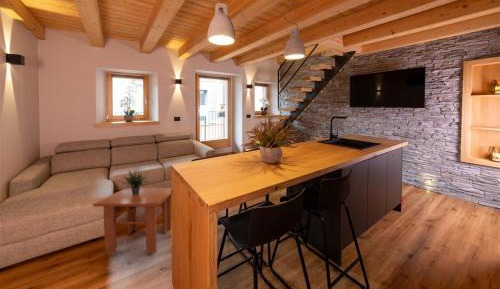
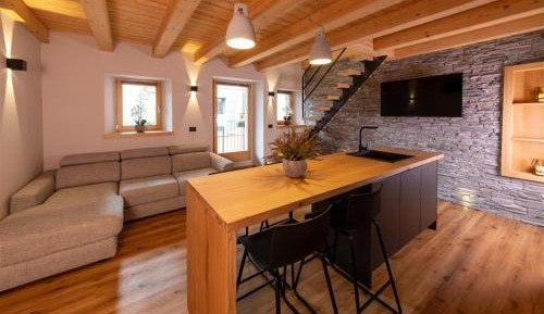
- coffee table (140, 218)
- potted plant (137, 178)
